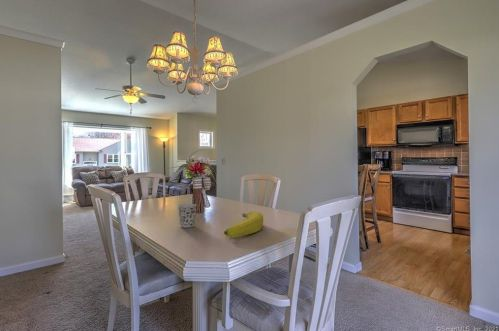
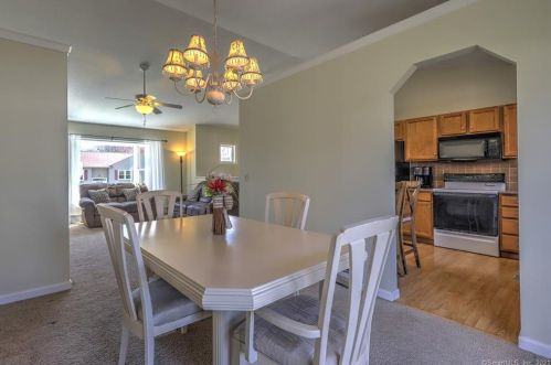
- cup (187, 215)
- fruit (242, 222)
